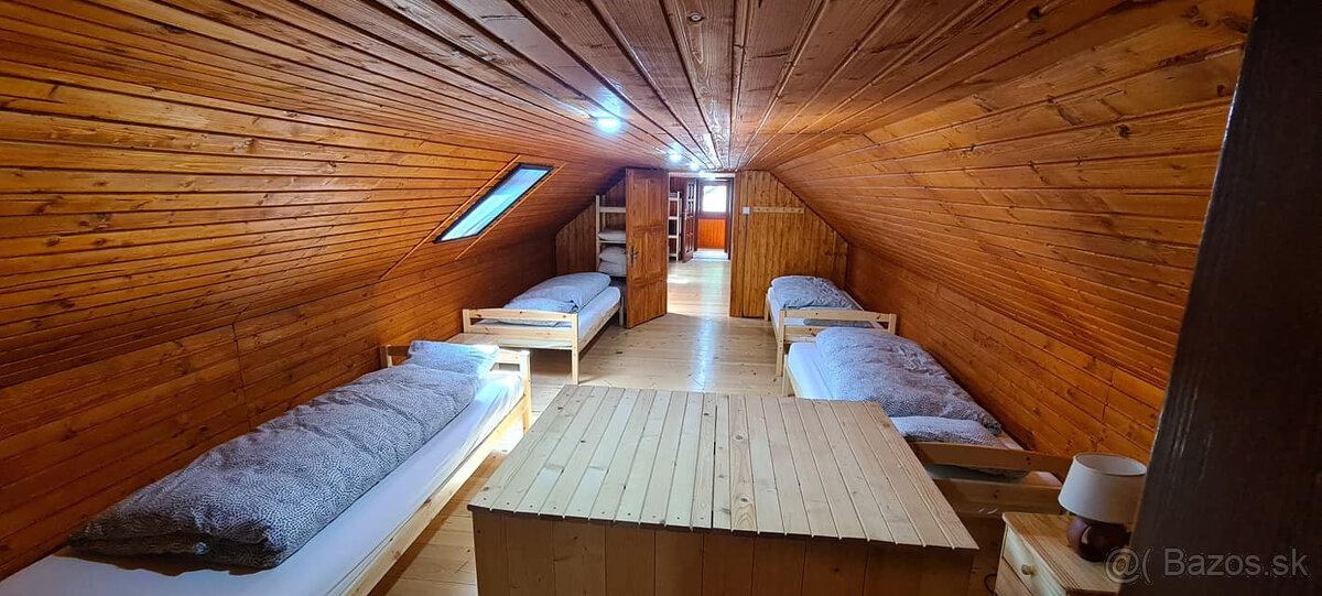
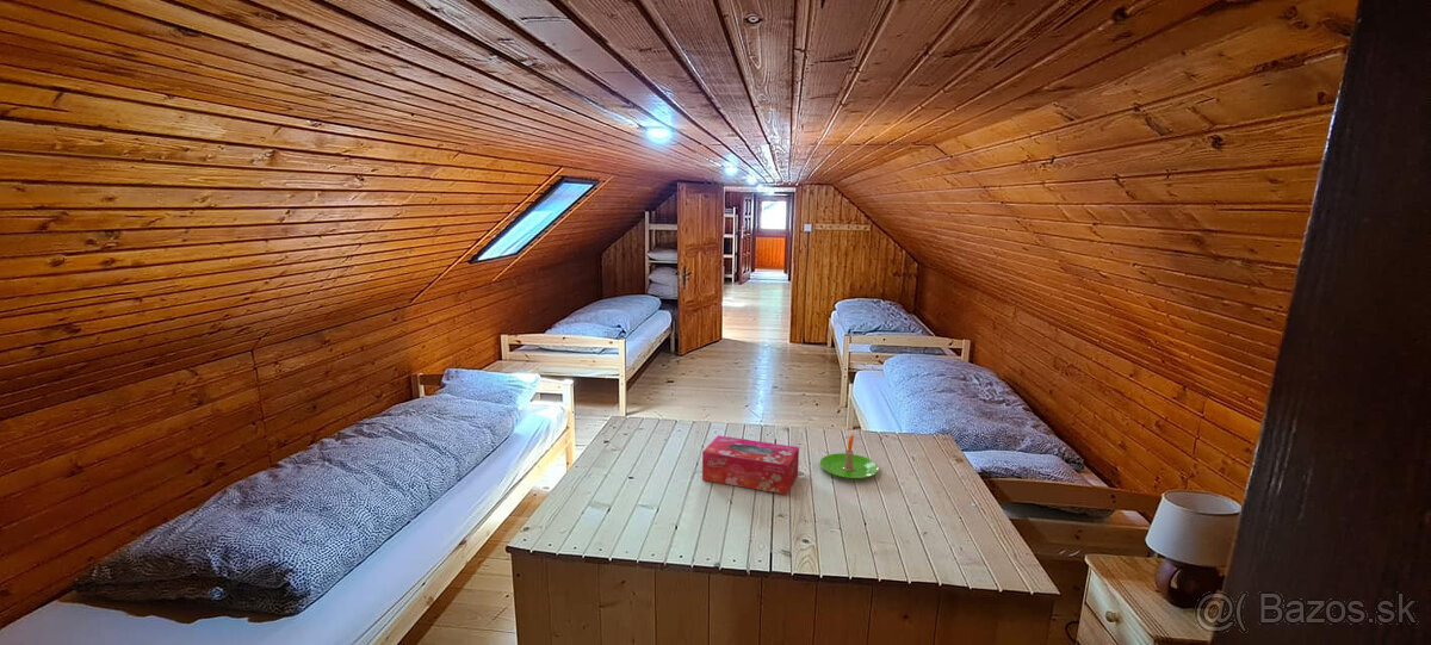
+ tissue box (750, 463)
+ candle (849, 451)
